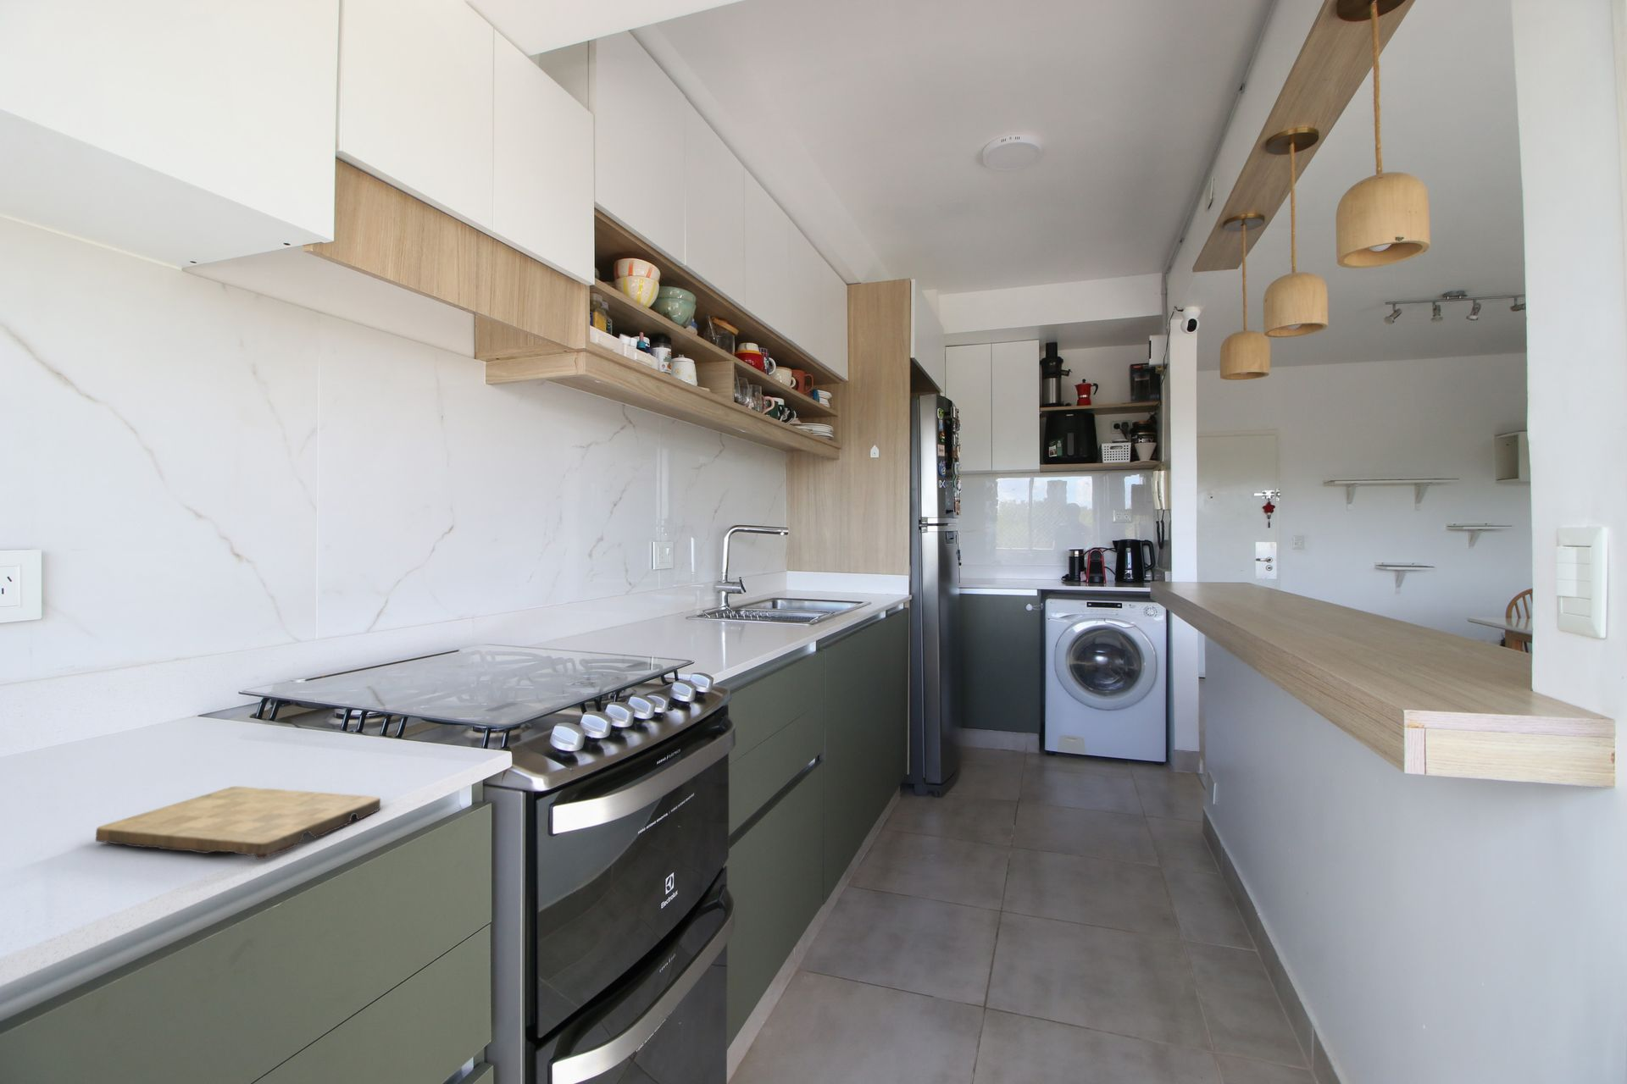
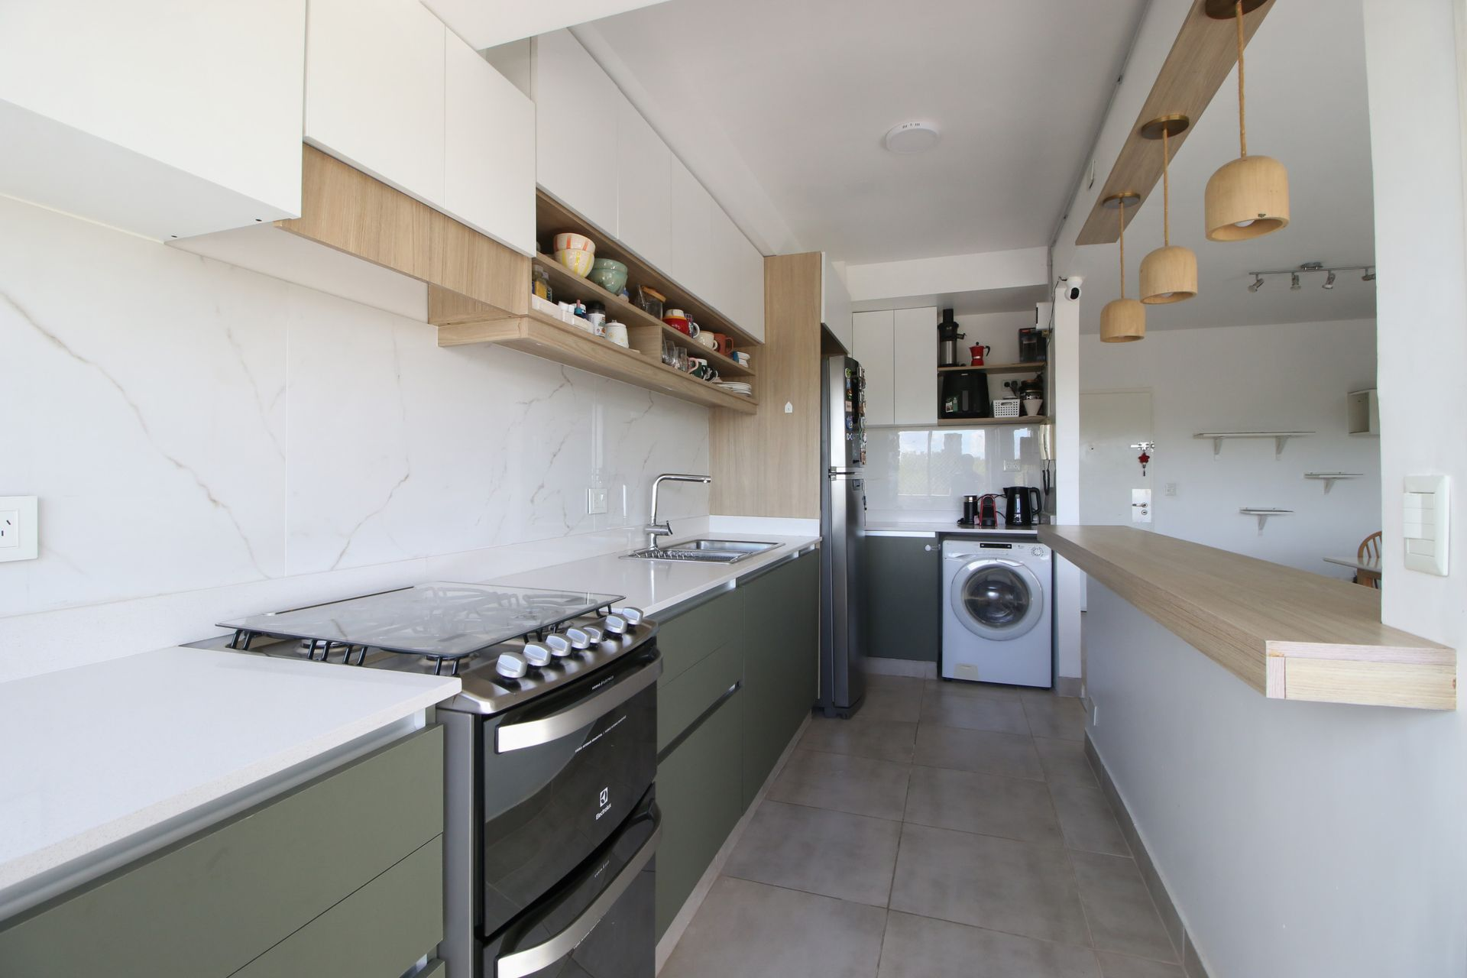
- cutting board (247, 818)
